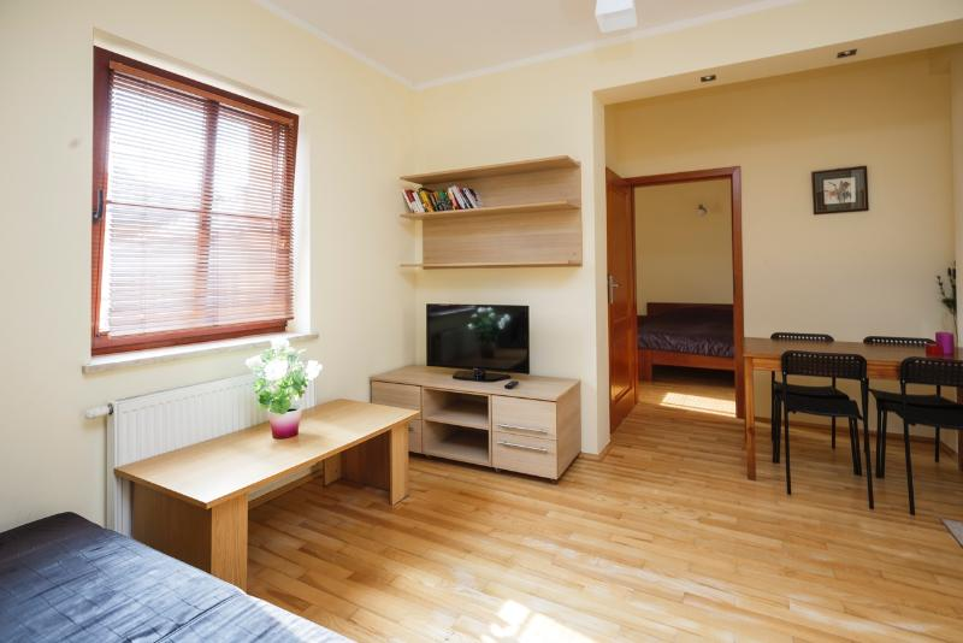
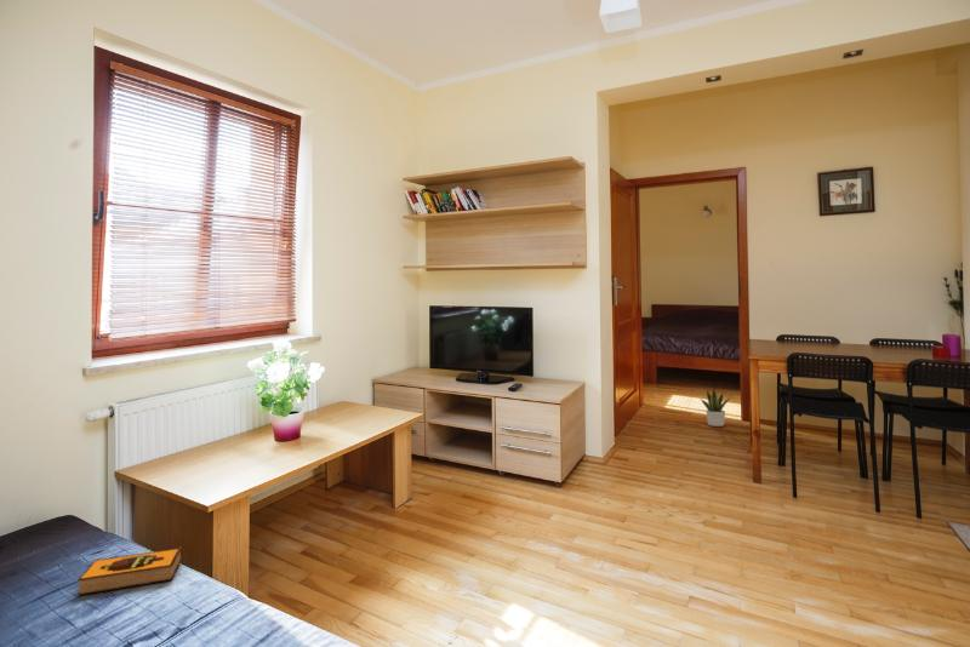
+ potted plant (715, 405)
+ hardback book (133, 568)
